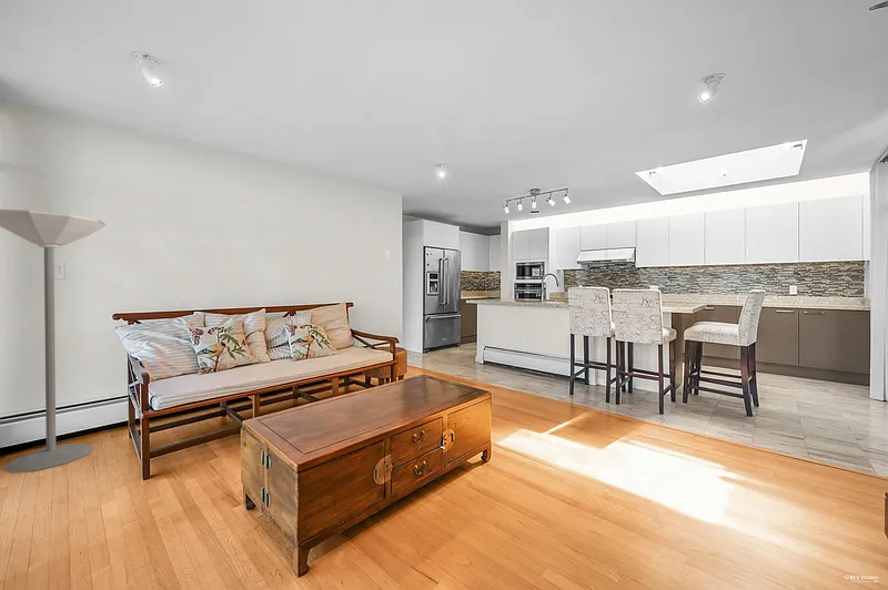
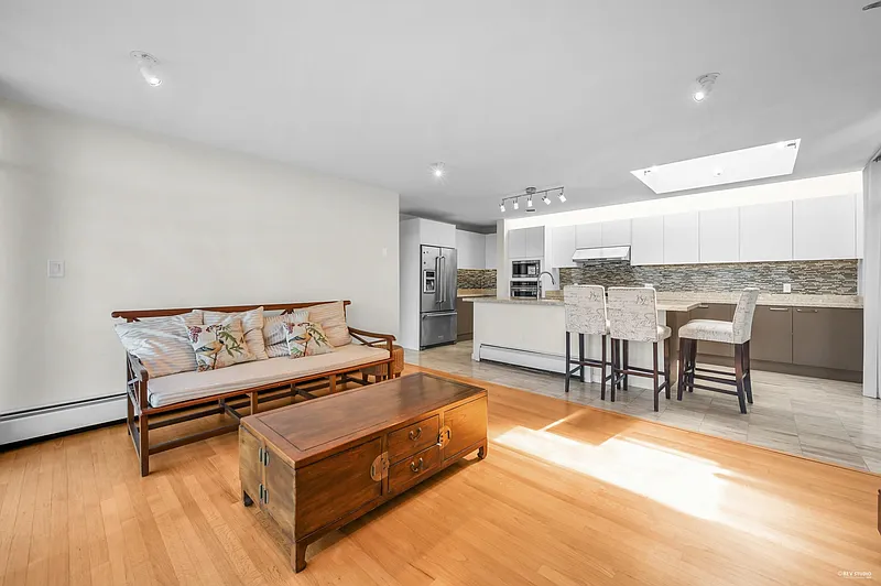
- floor lamp (49, 337)
